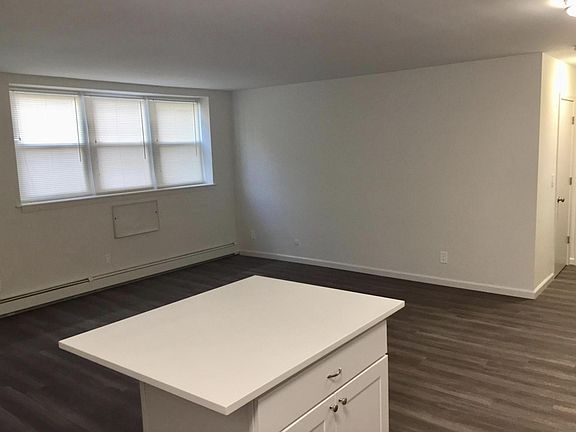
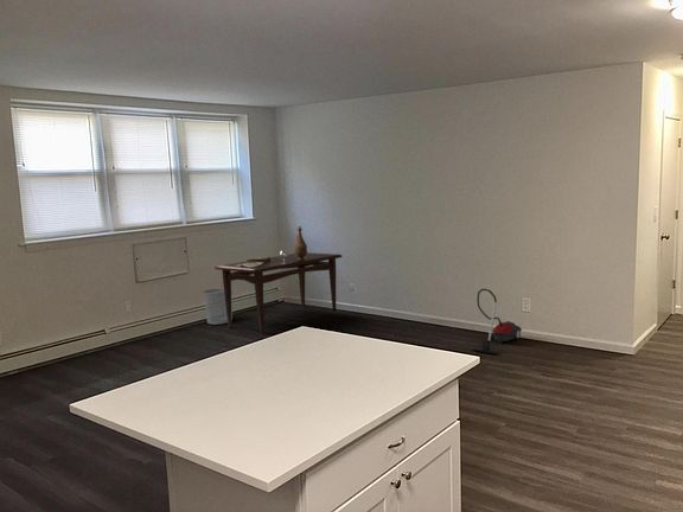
+ vacuum cleaner (492, 316)
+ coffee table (281, 273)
+ waste bin (218, 306)
